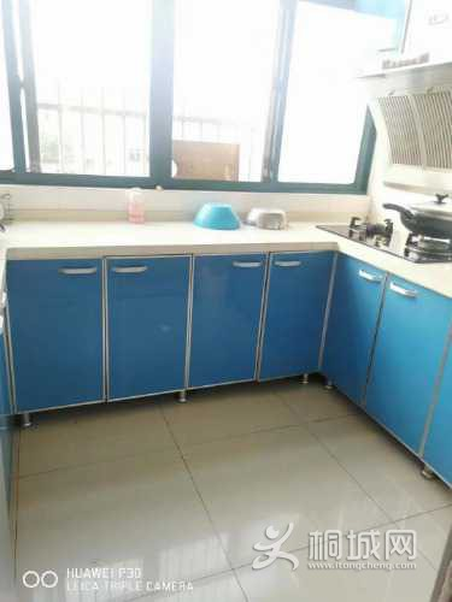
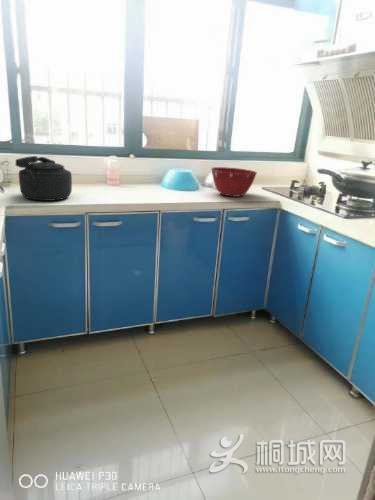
+ kettle (44, 177)
+ mixing bowl (232, 182)
